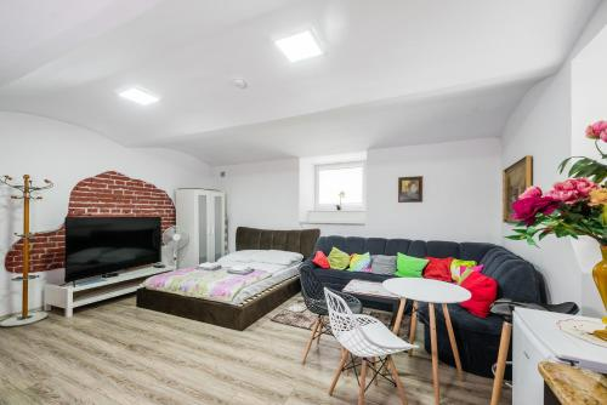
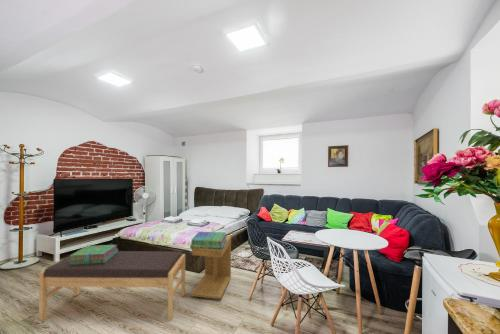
+ stack of books (209, 239)
+ side table (212, 265)
+ bench (119, 282)
+ stack of books (95, 253)
